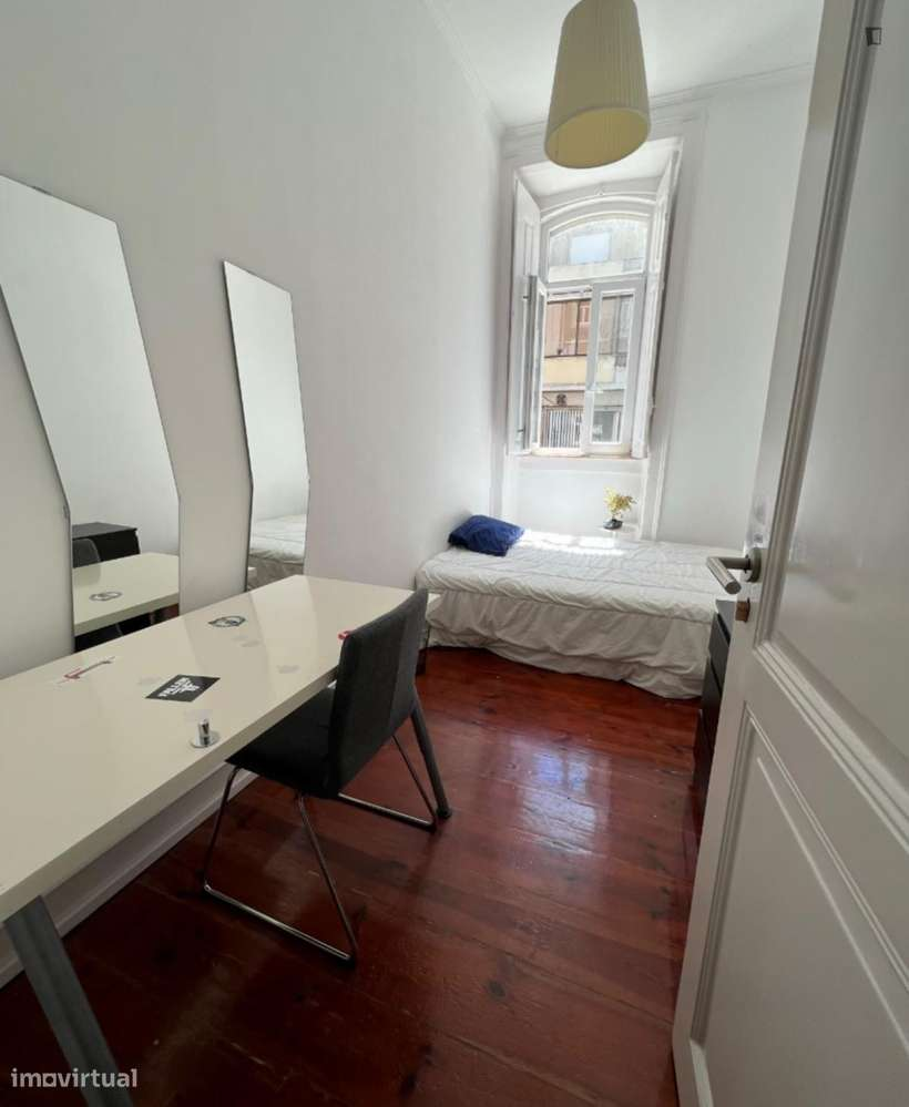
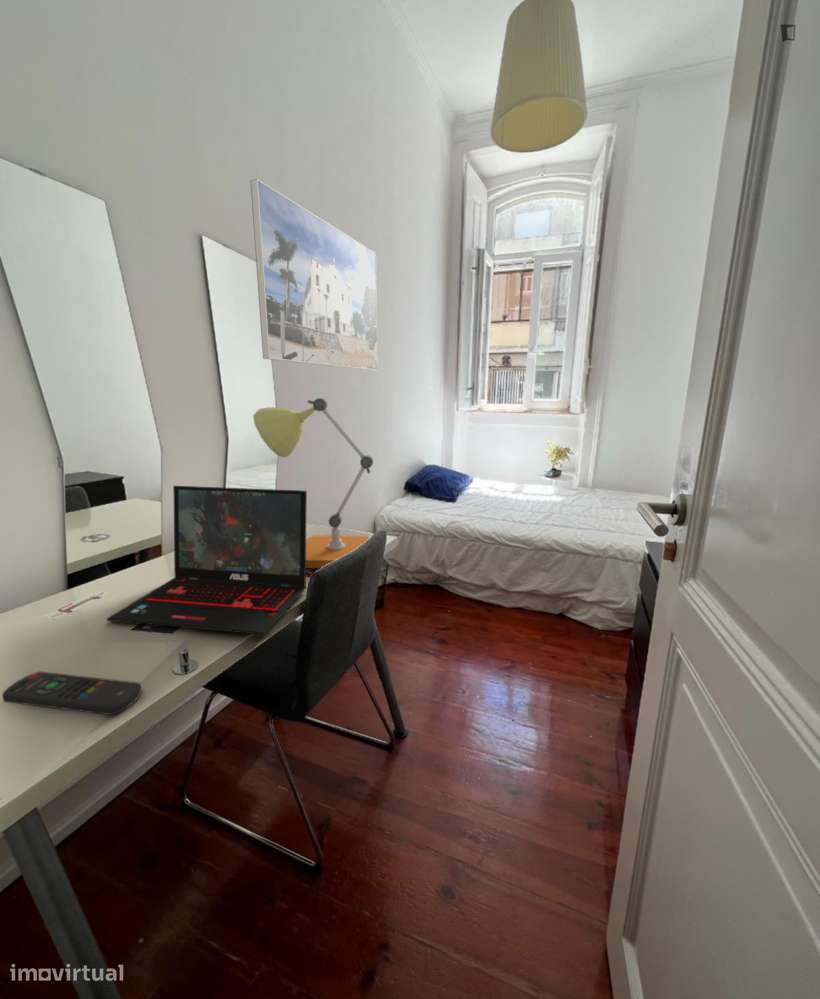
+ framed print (328, 297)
+ remote control (73, 691)
+ laptop (213, 552)
+ desk lamp (345, 496)
